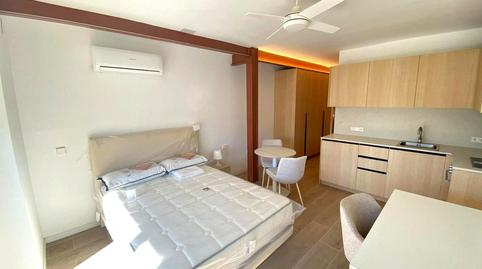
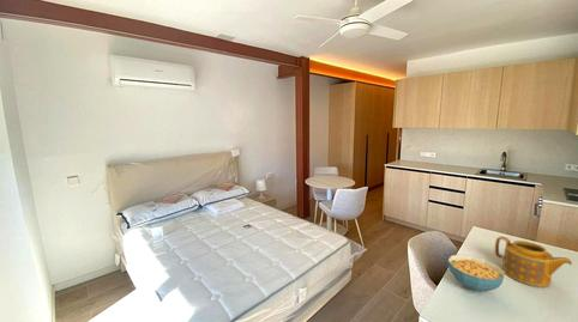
+ cereal bowl (474, 275)
+ teapot (529, 261)
